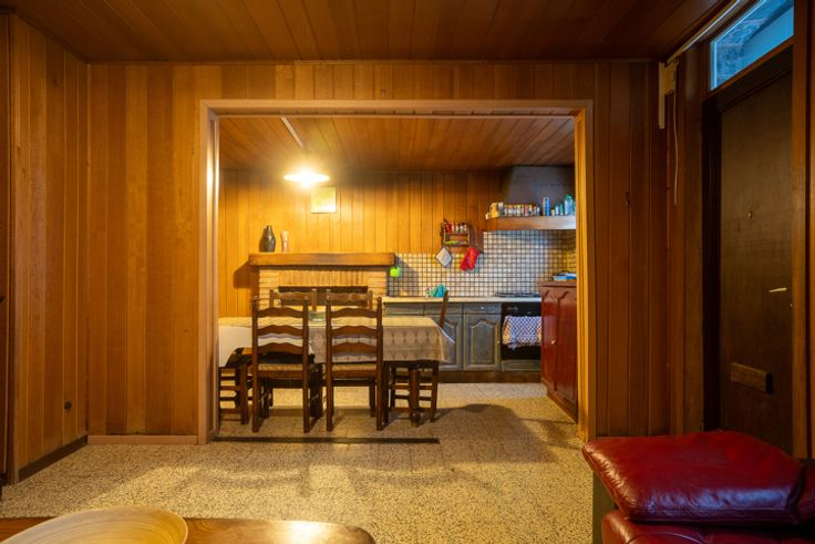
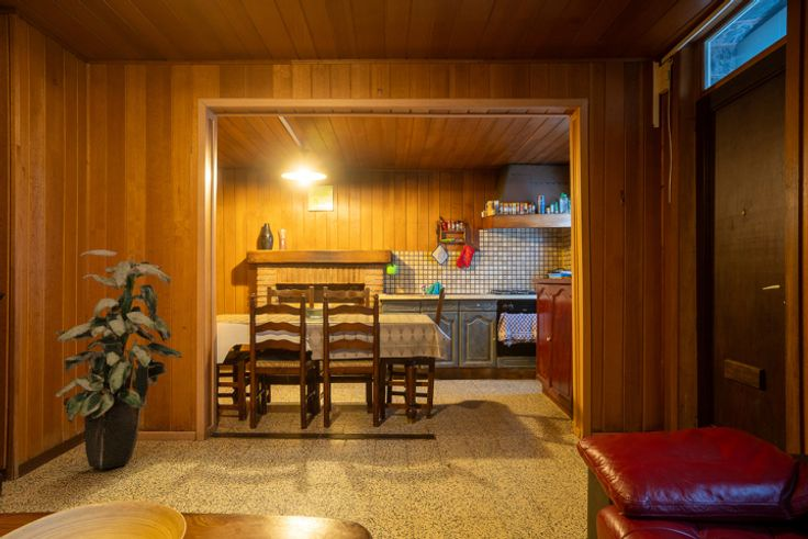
+ indoor plant (114, 356)
